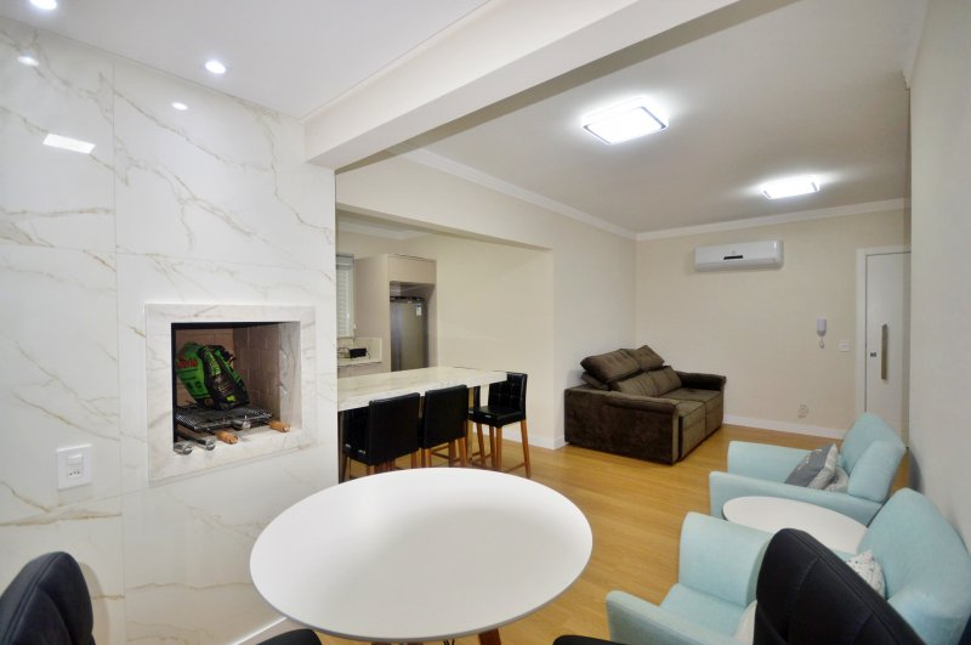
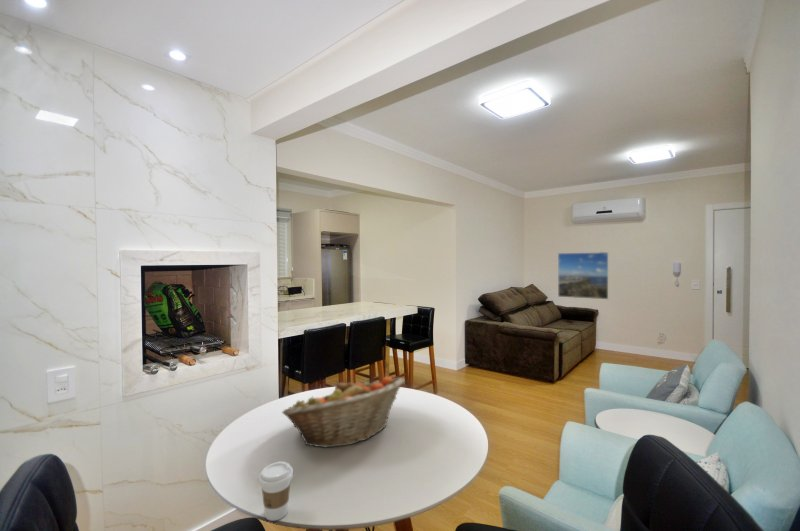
+ coffee cup (276, 490)
+ fruit basket (347, 404)
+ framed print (582, 275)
